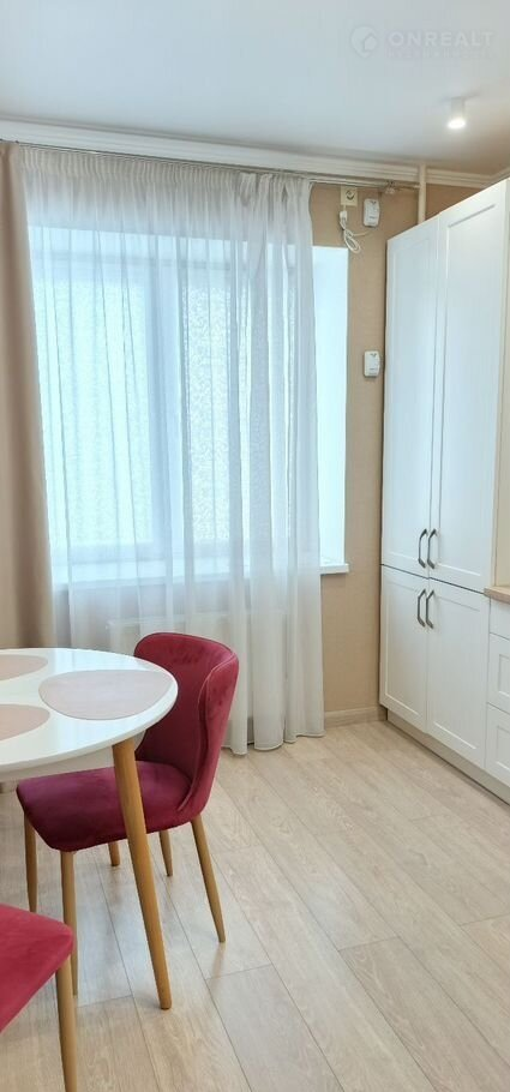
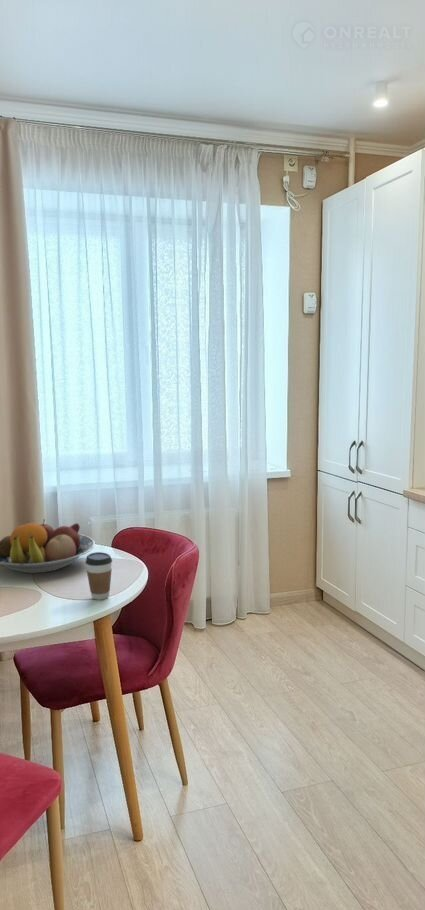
+ coffee cup (99, 576)
+ fruit bowl (40, 542)
